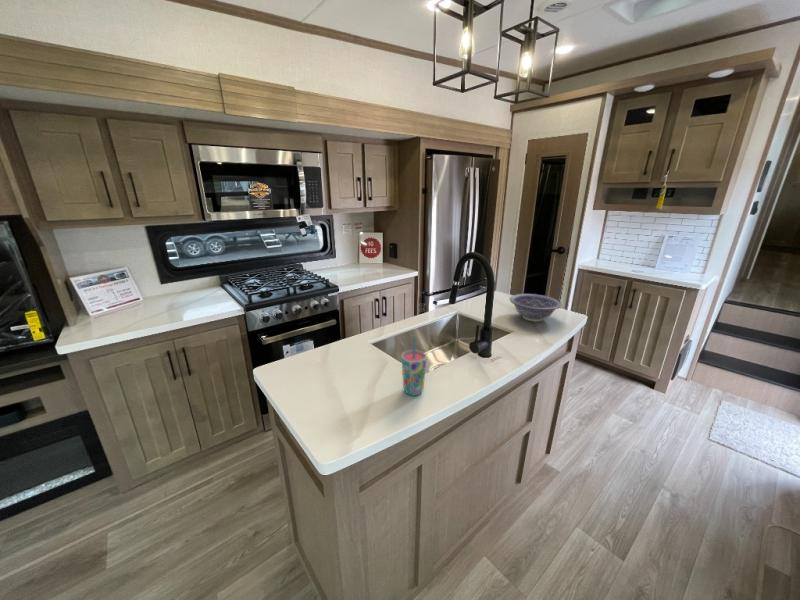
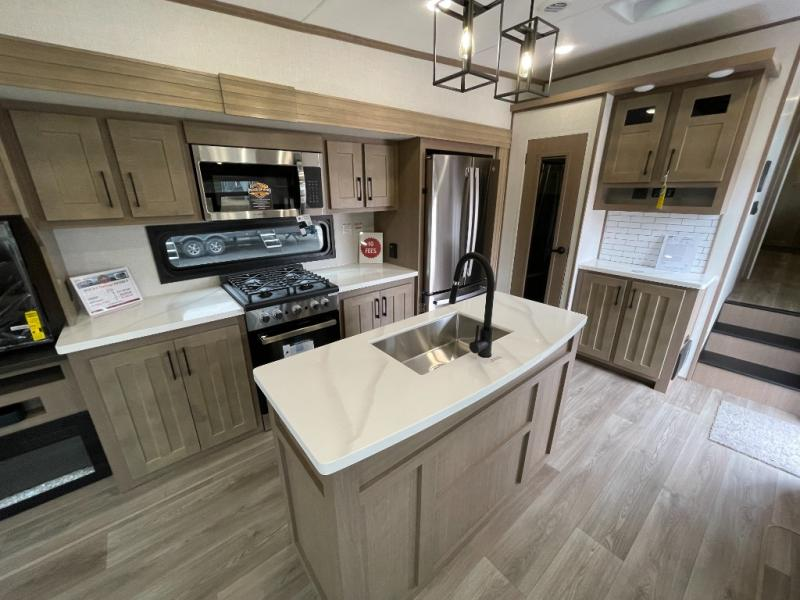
- cup (413, 364)
- decorative bowl (533, 309)
